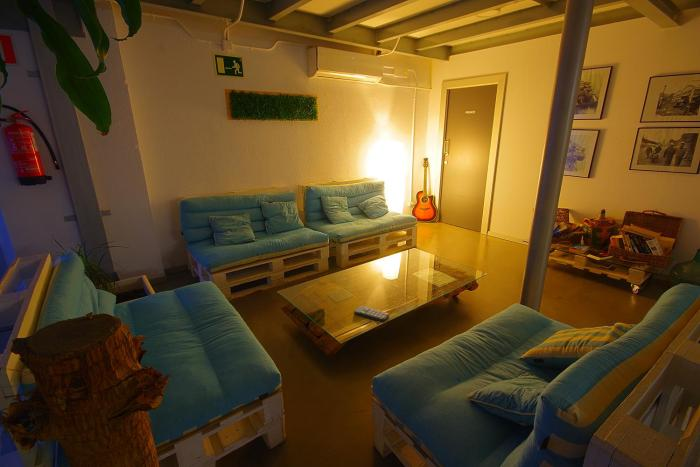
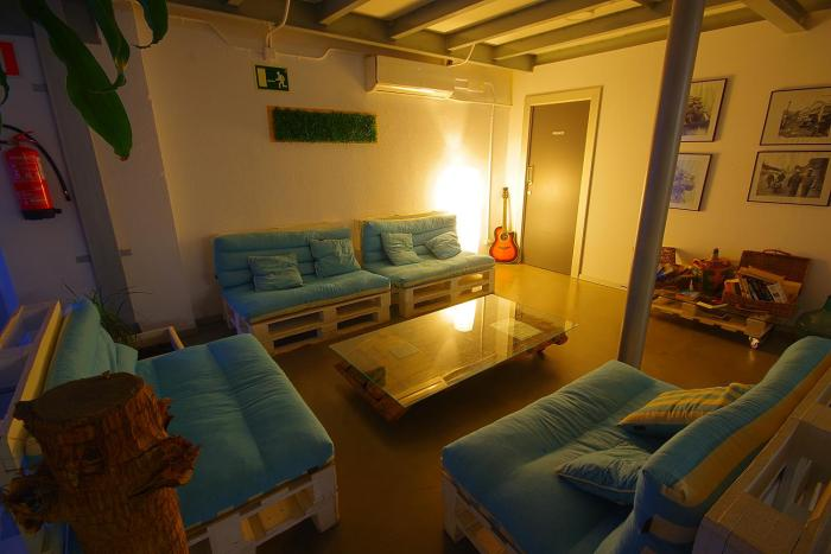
- remote control (371, 313)
